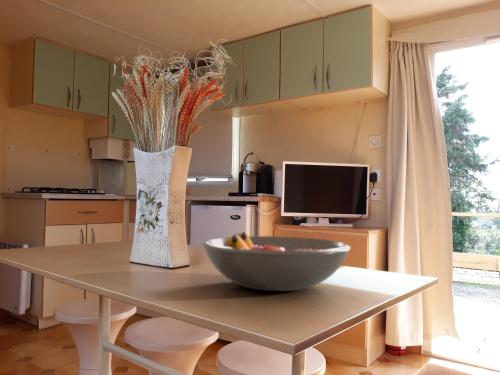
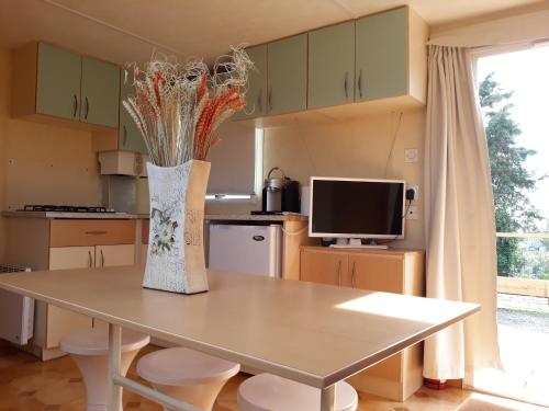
- fruit bowl (276, 258)
